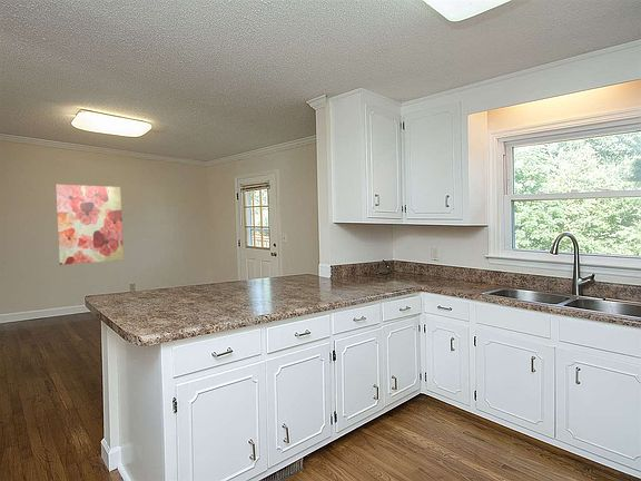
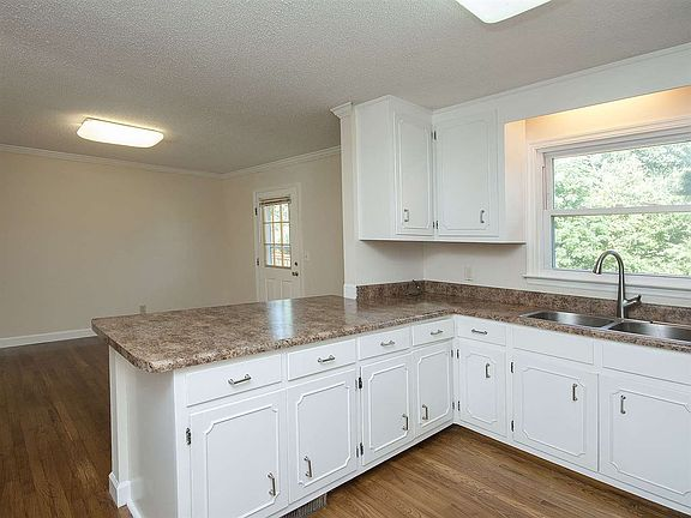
- wall art (91, 224)
